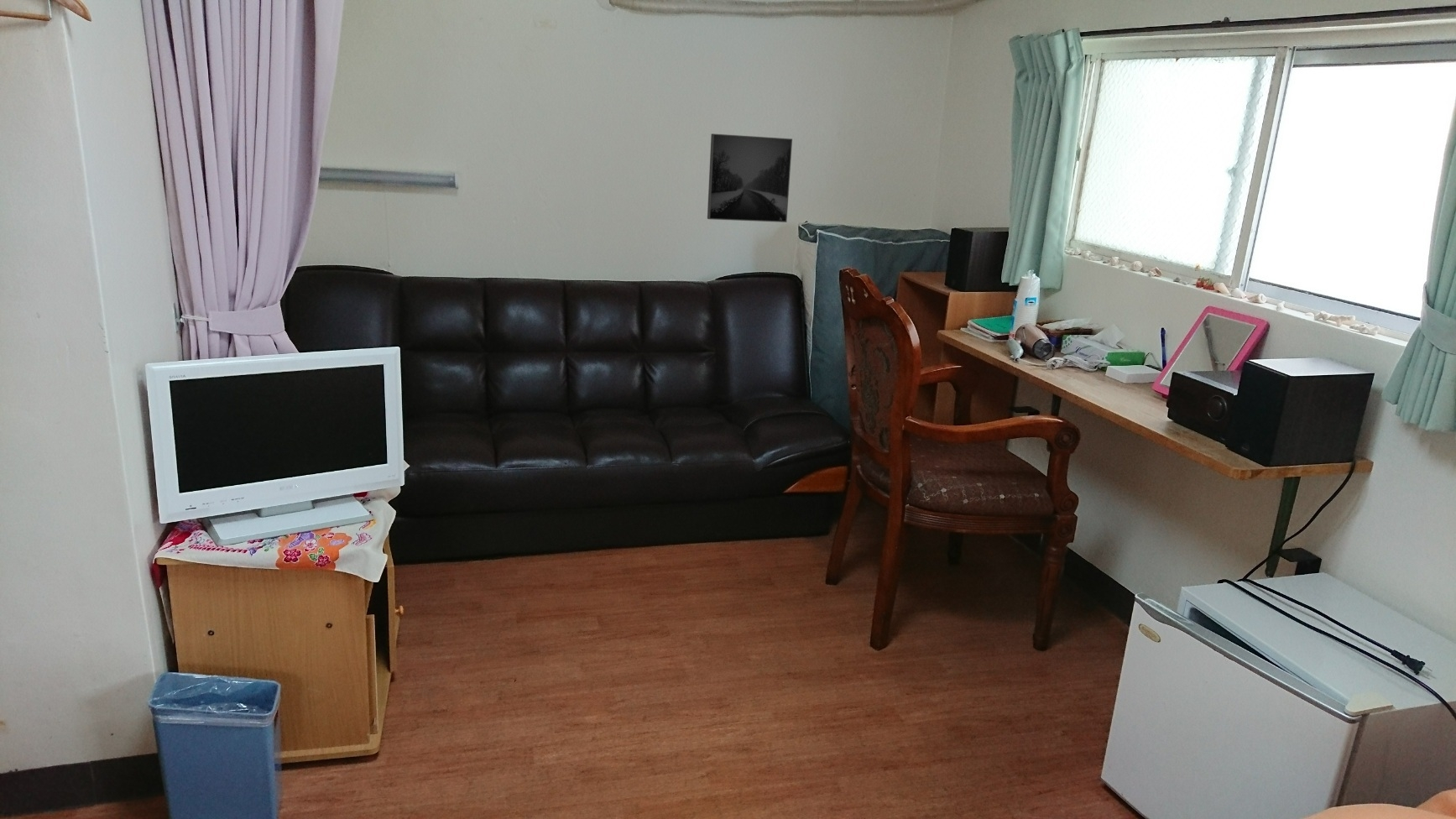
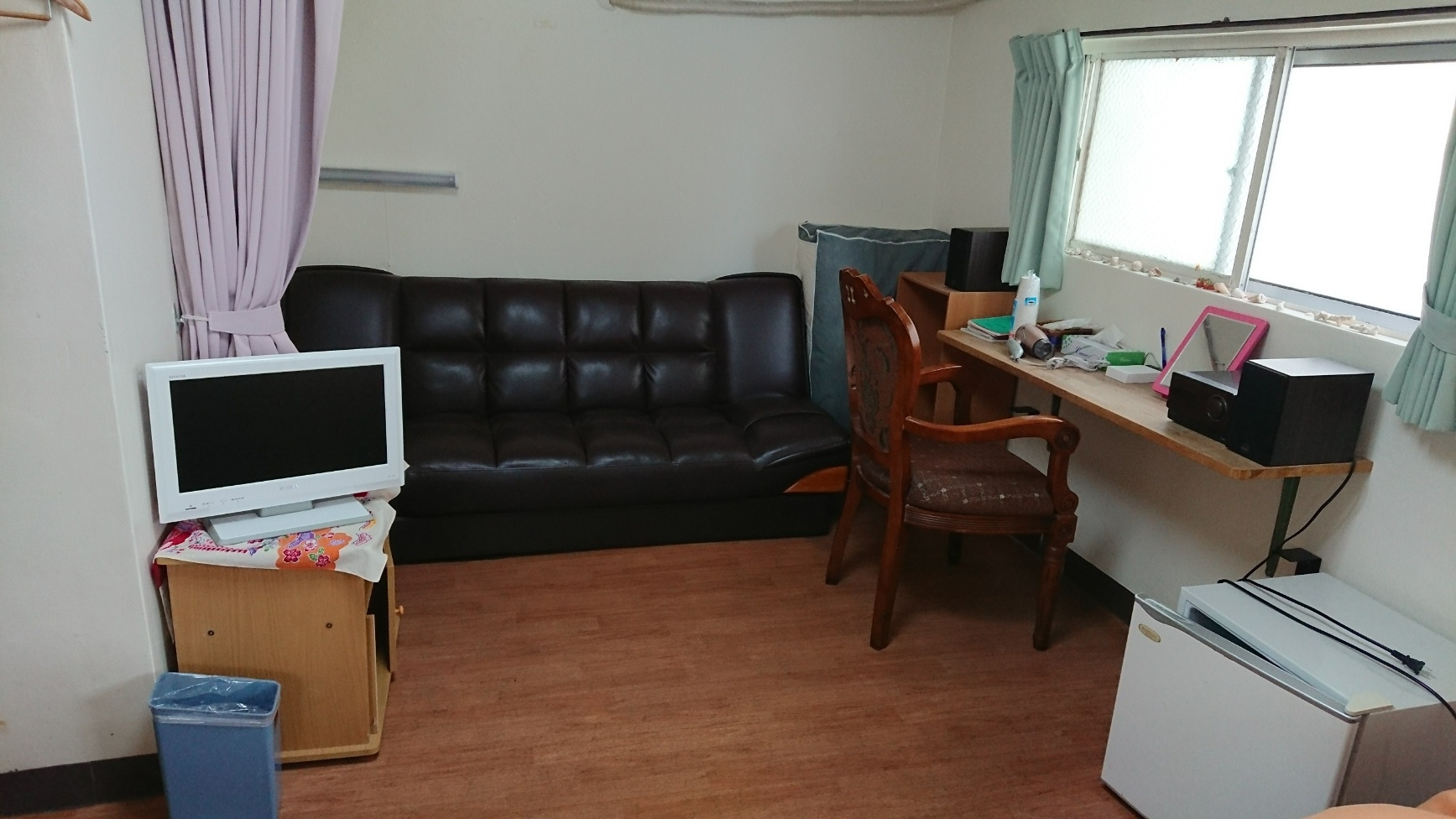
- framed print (749, 179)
